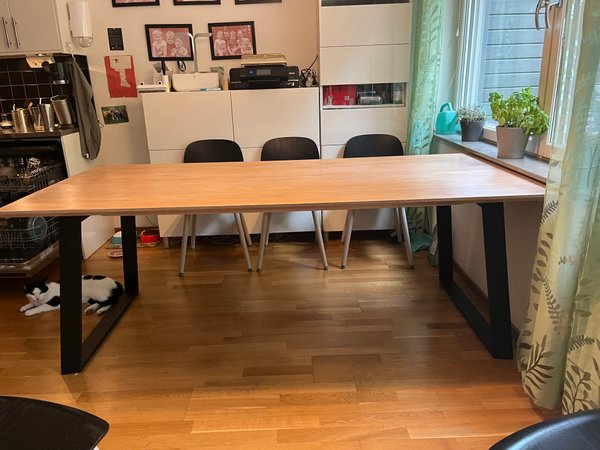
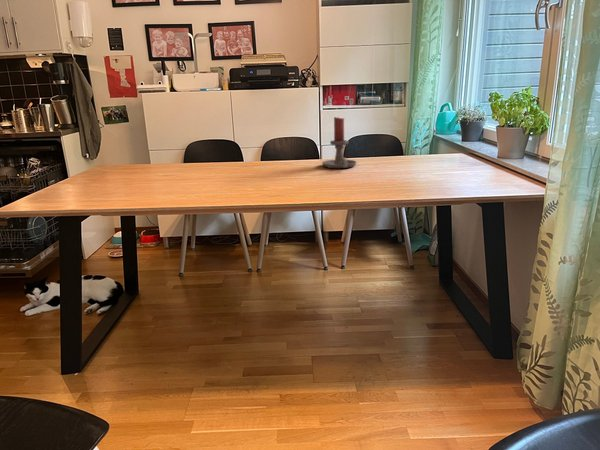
+ candle holder (340, 142)
